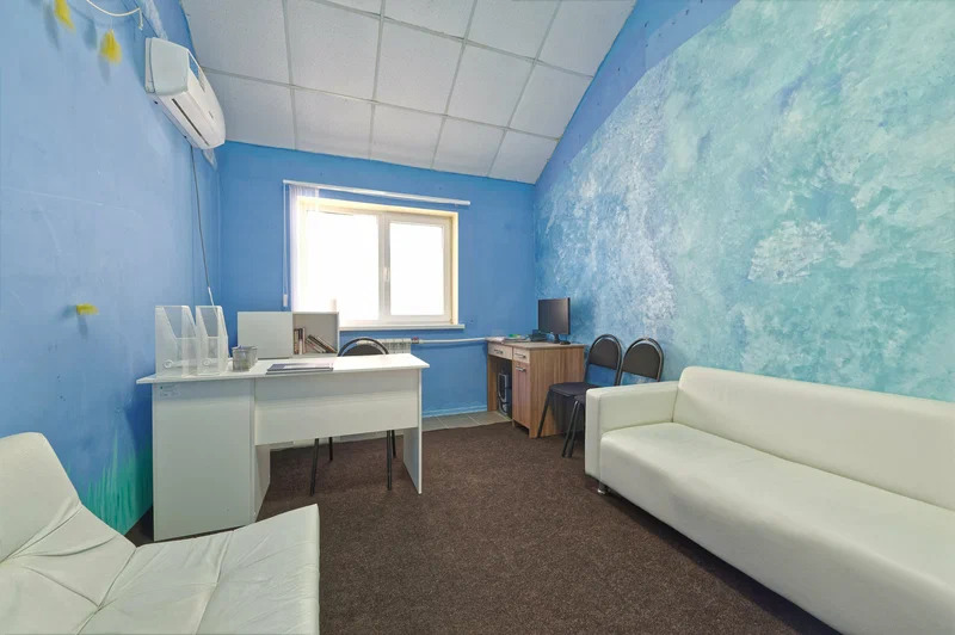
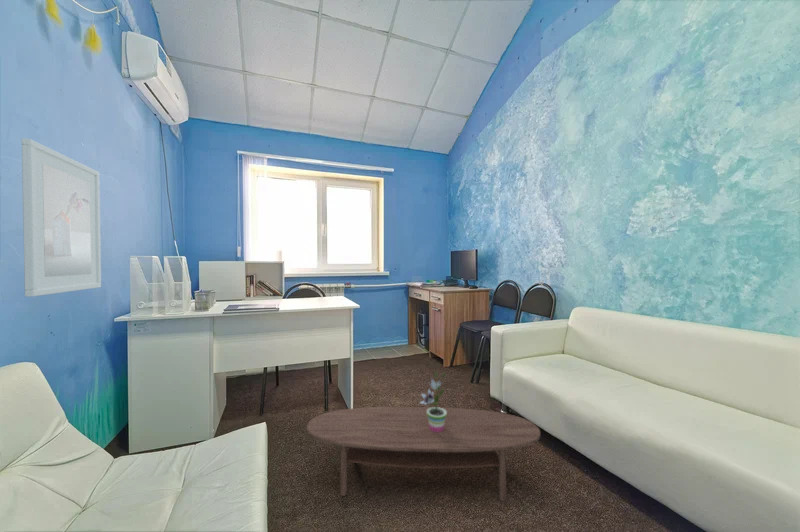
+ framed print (67, 224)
+ potted plant (432, 398)
+ coffee table (421, 451)
